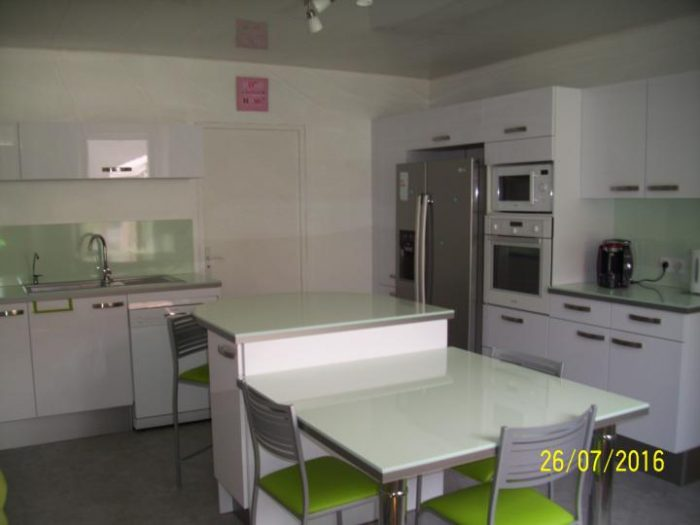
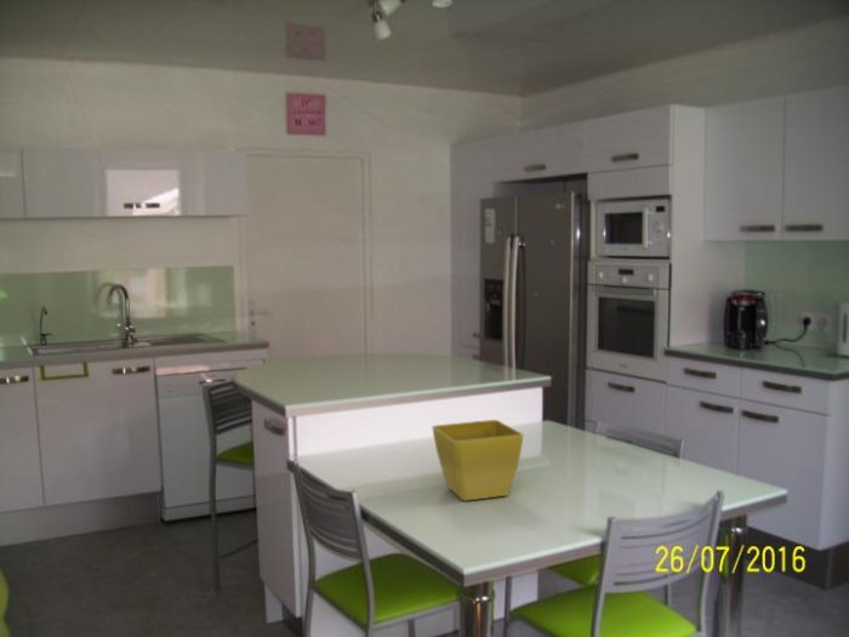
+ flower pot (477, 460)
